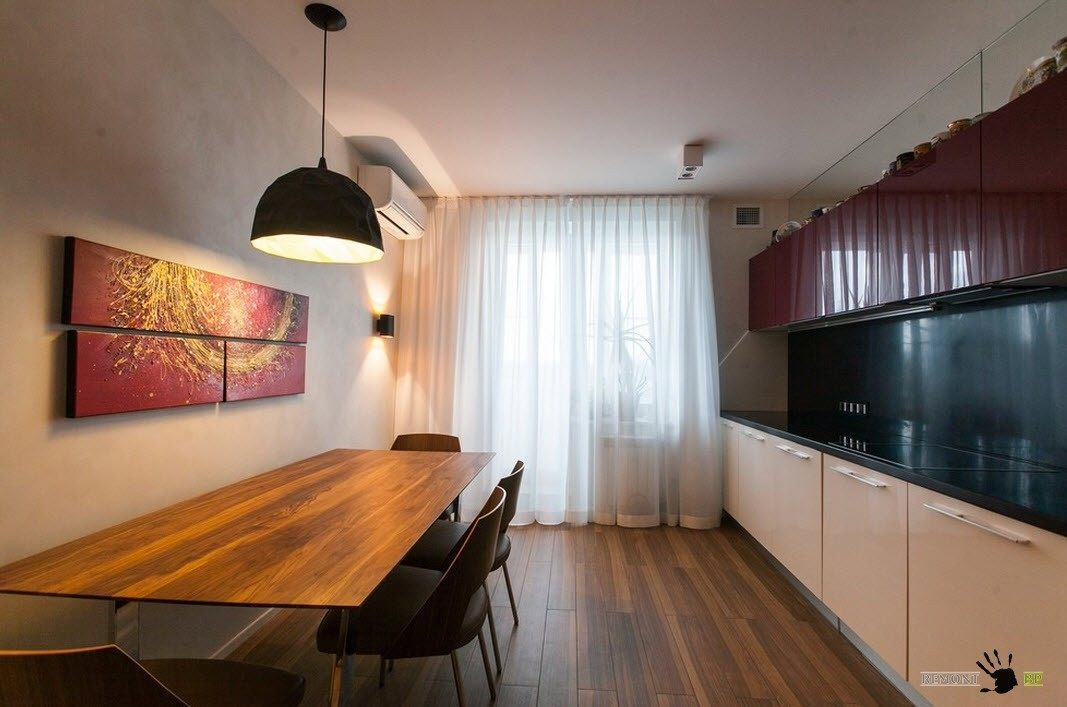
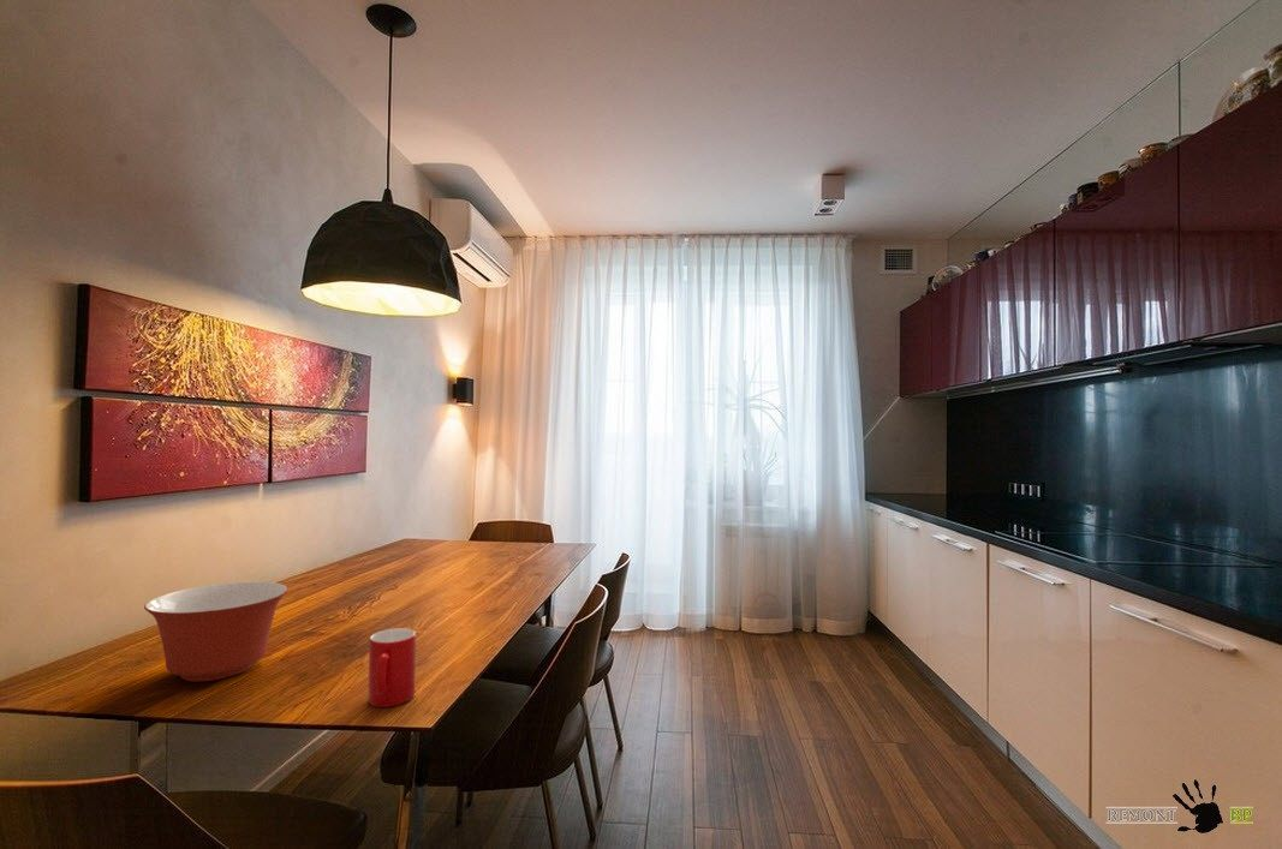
+ mixing bowl (219, 632)
+ cup (387, 669)
